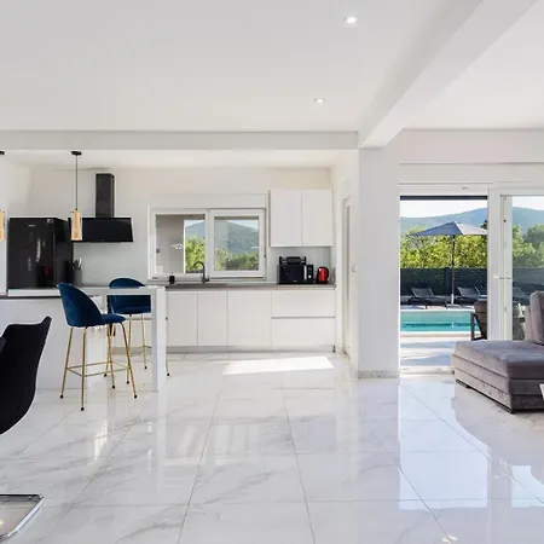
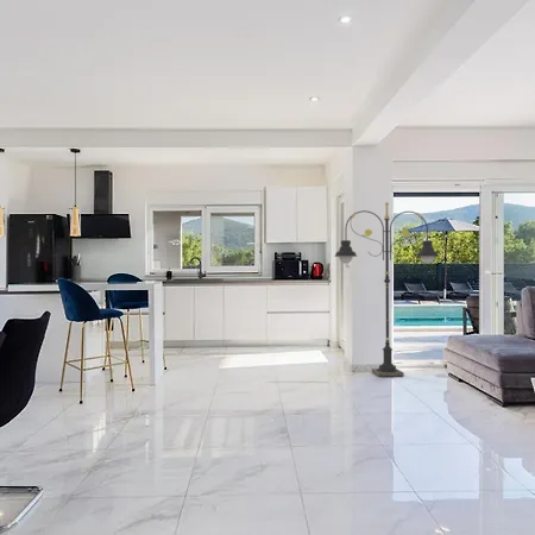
+ floor lamp (386, 288)
